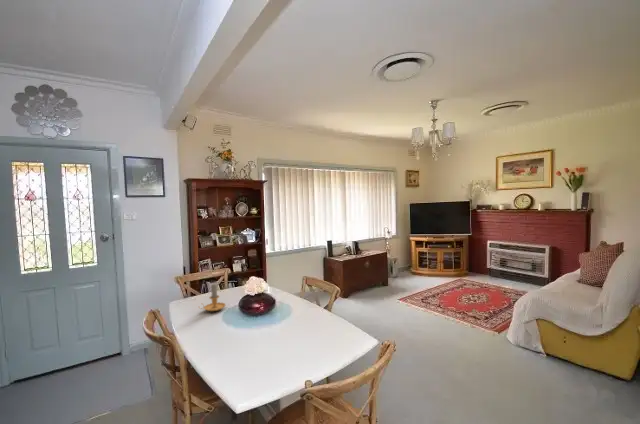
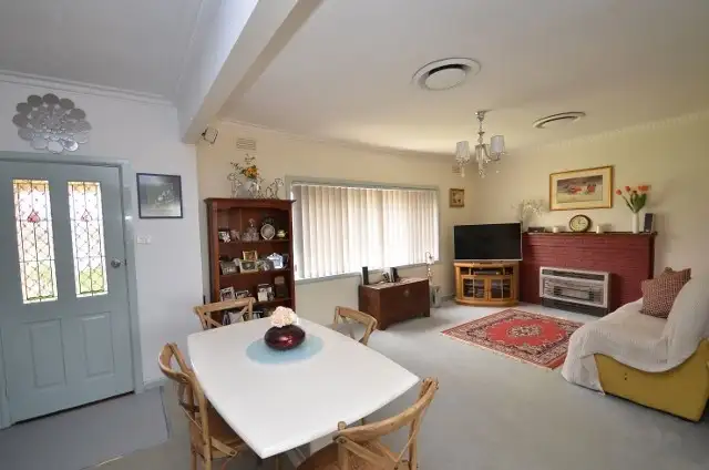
- candle (211, 296)
